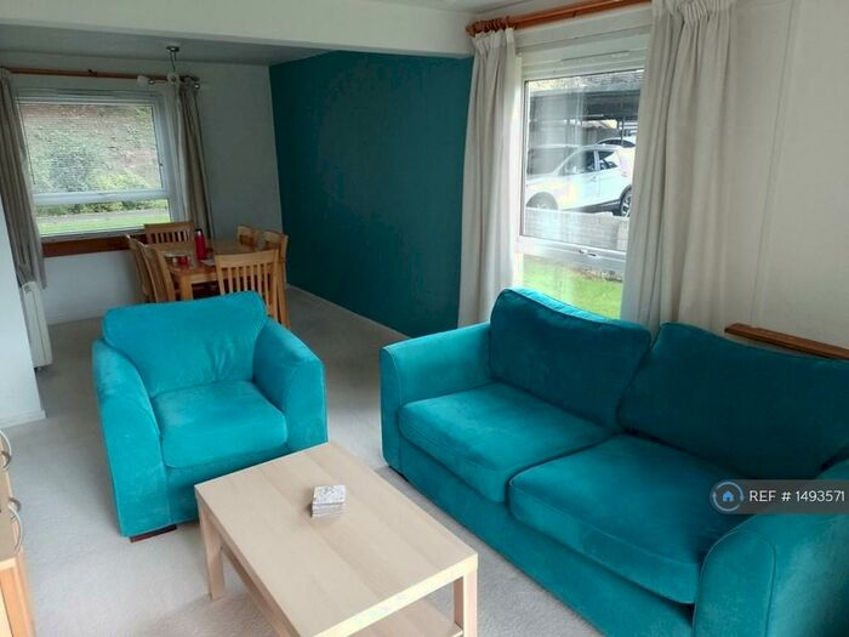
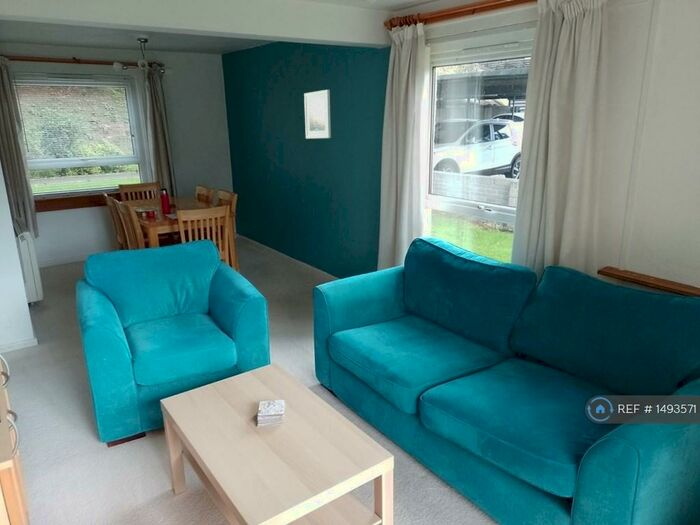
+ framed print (317, 115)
